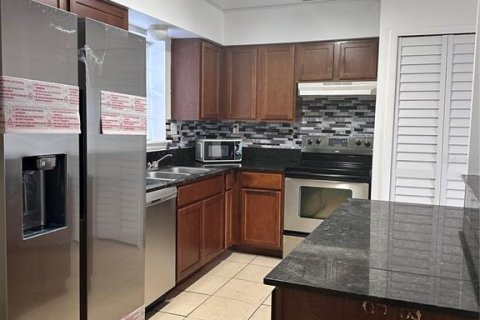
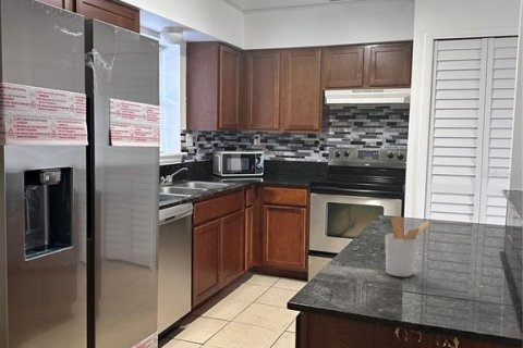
+ utensil holder (408, 246)
